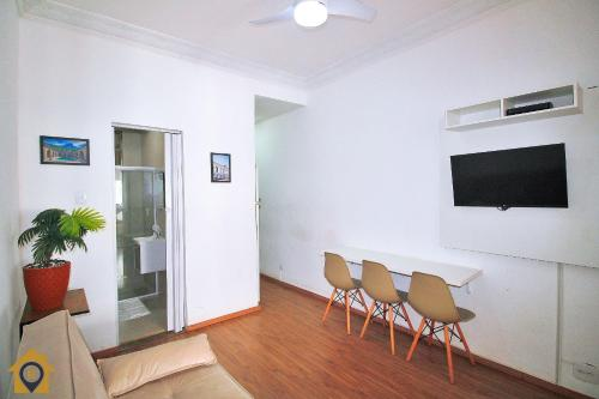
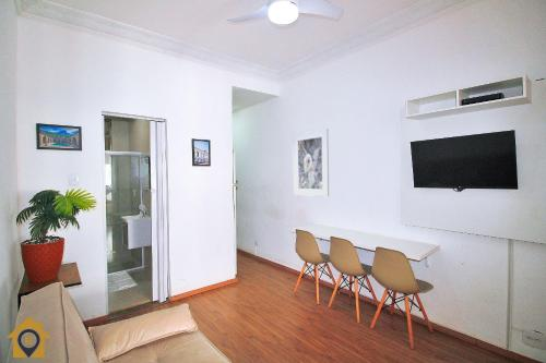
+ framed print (309, 164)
